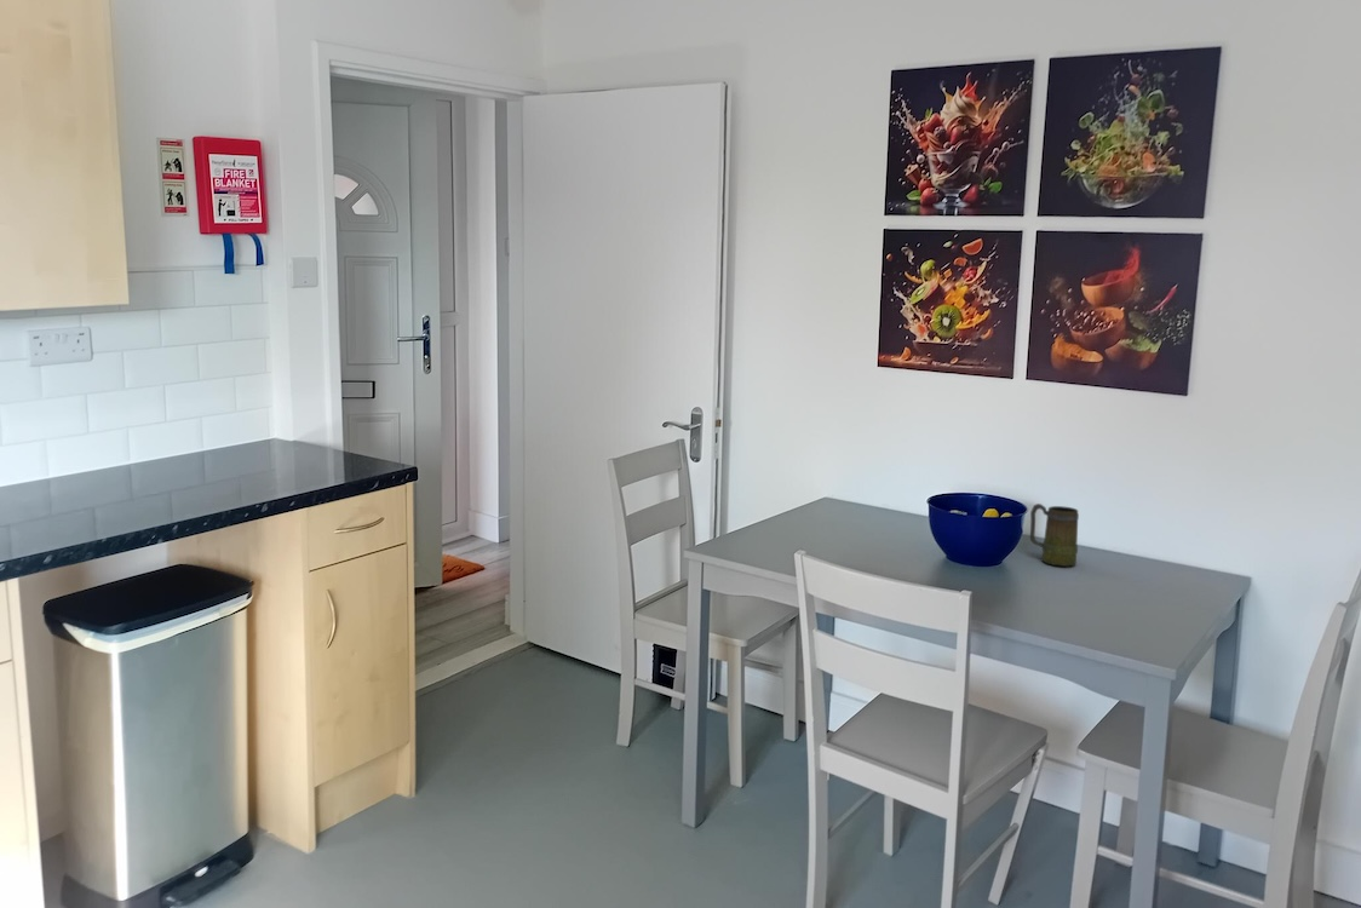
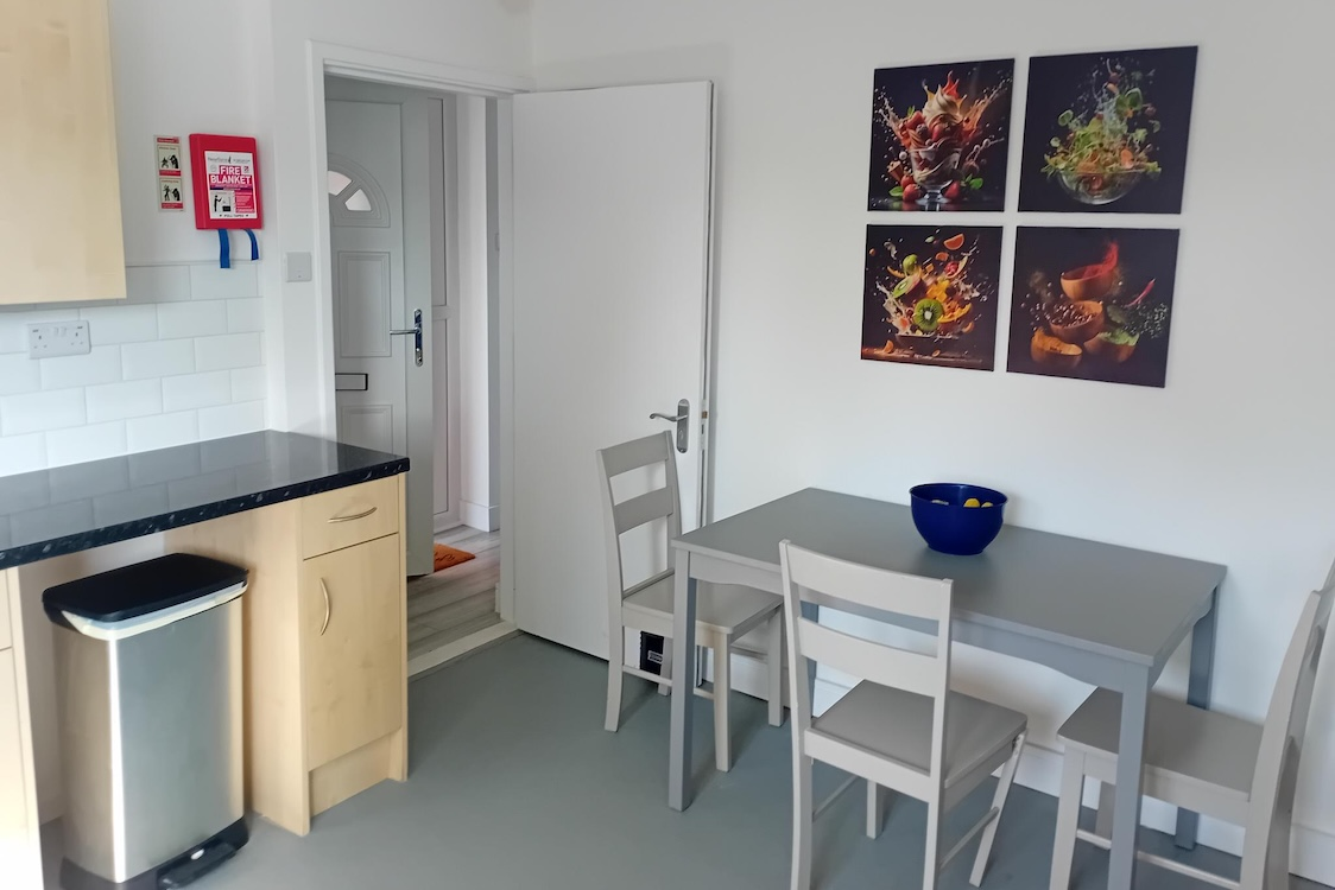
- mug (1053, 533)
